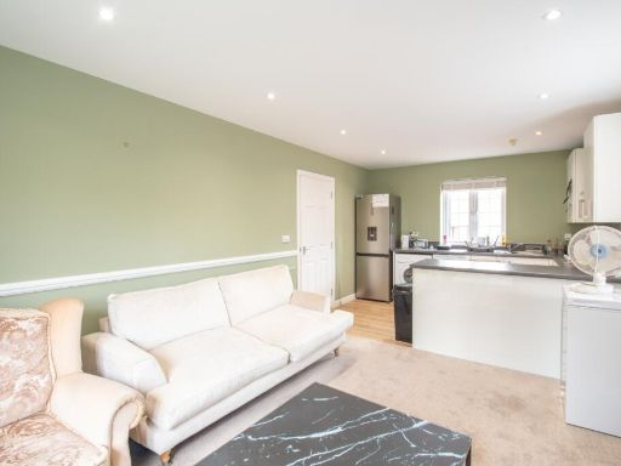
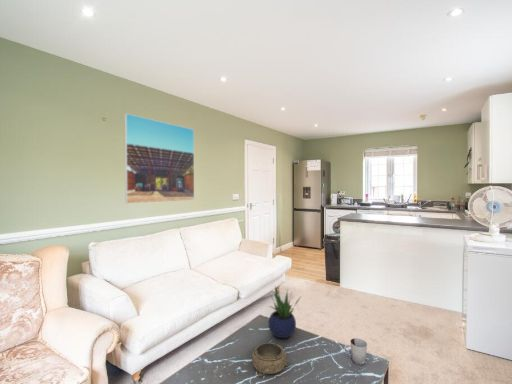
+ potted plant (284, 311)
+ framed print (163, 162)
+ cup (355, 351)
+ decorative bowl (268, 358)
